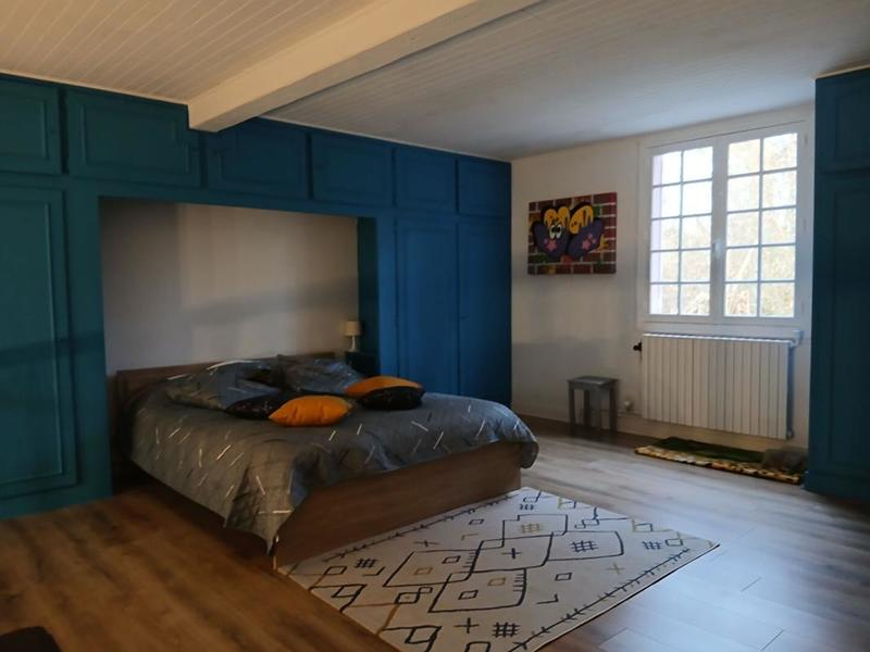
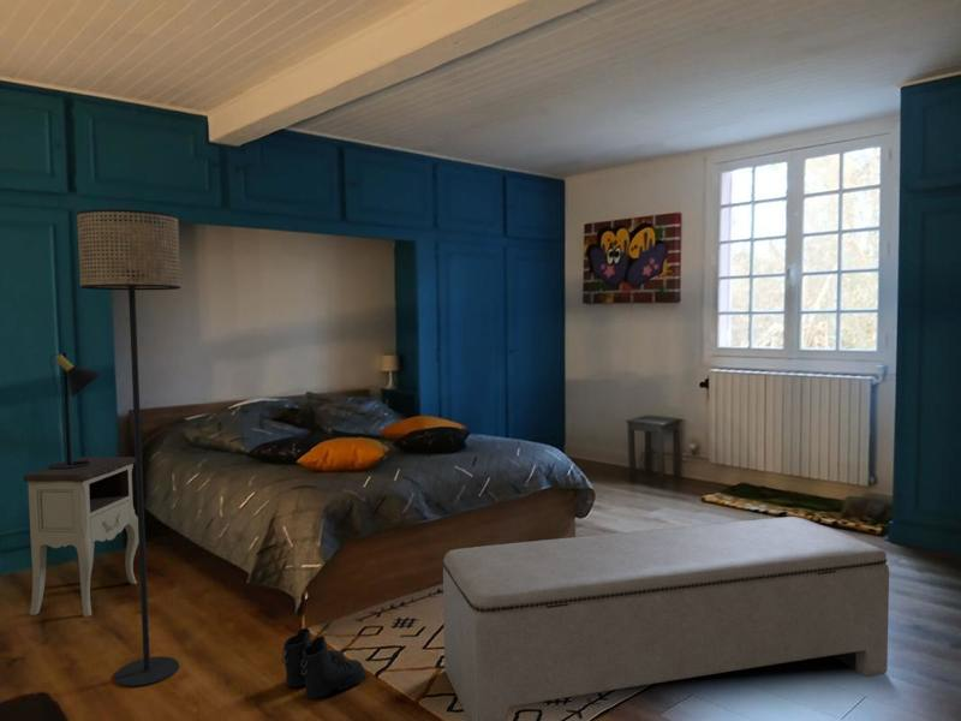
+ floor lamp (138, 448)
+ bench (663, 609)
+ boots (323, 655)
+ nightstand (86, 531)
+ table lamp (67, 409)
